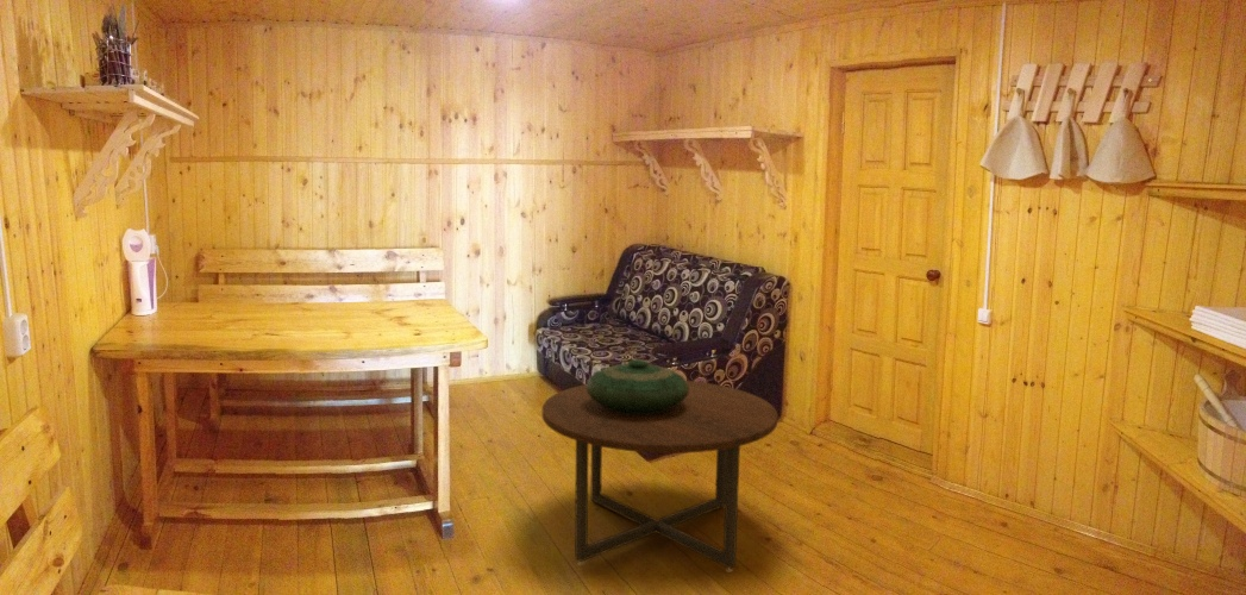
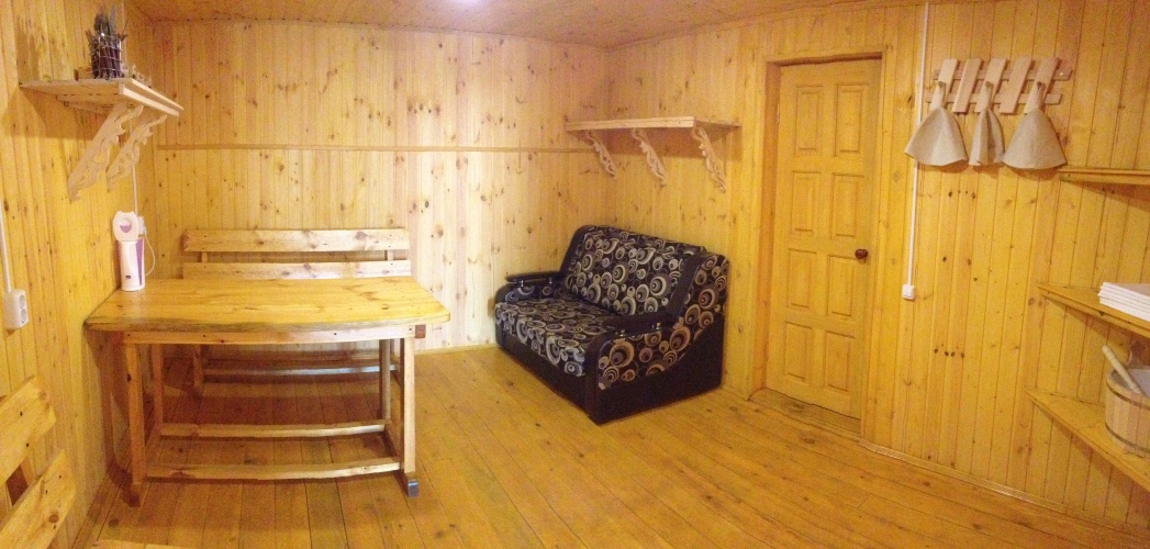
- decorative bowl (637, 382)
- coffee table (657, 452)
